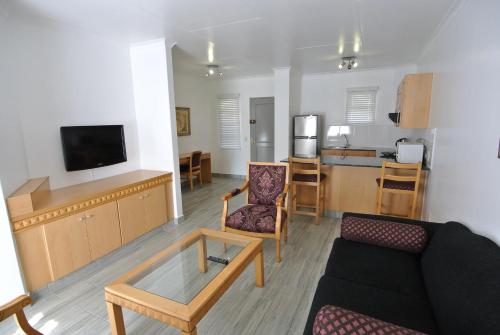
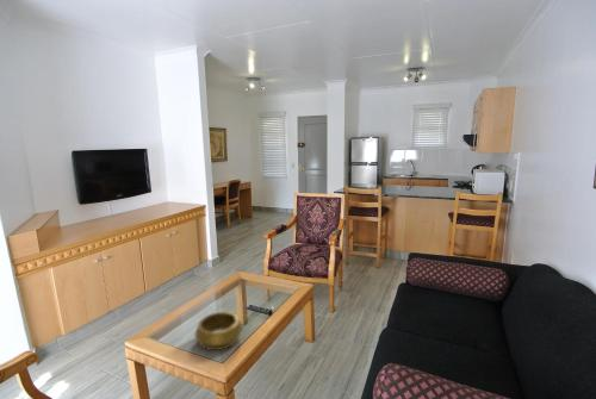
+ decorative bowl (218, 331)
